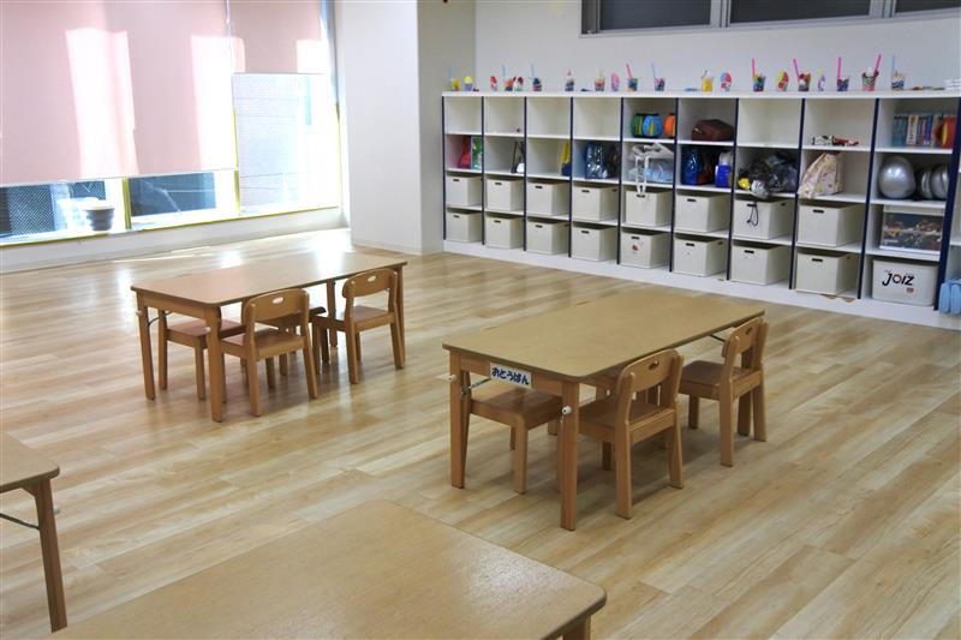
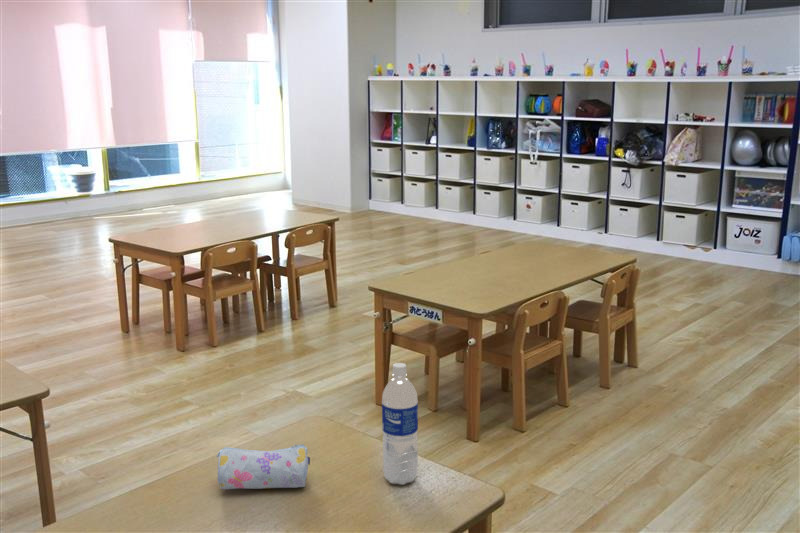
+ pencil case (263, 467)
+ water bottle (400, 422)
